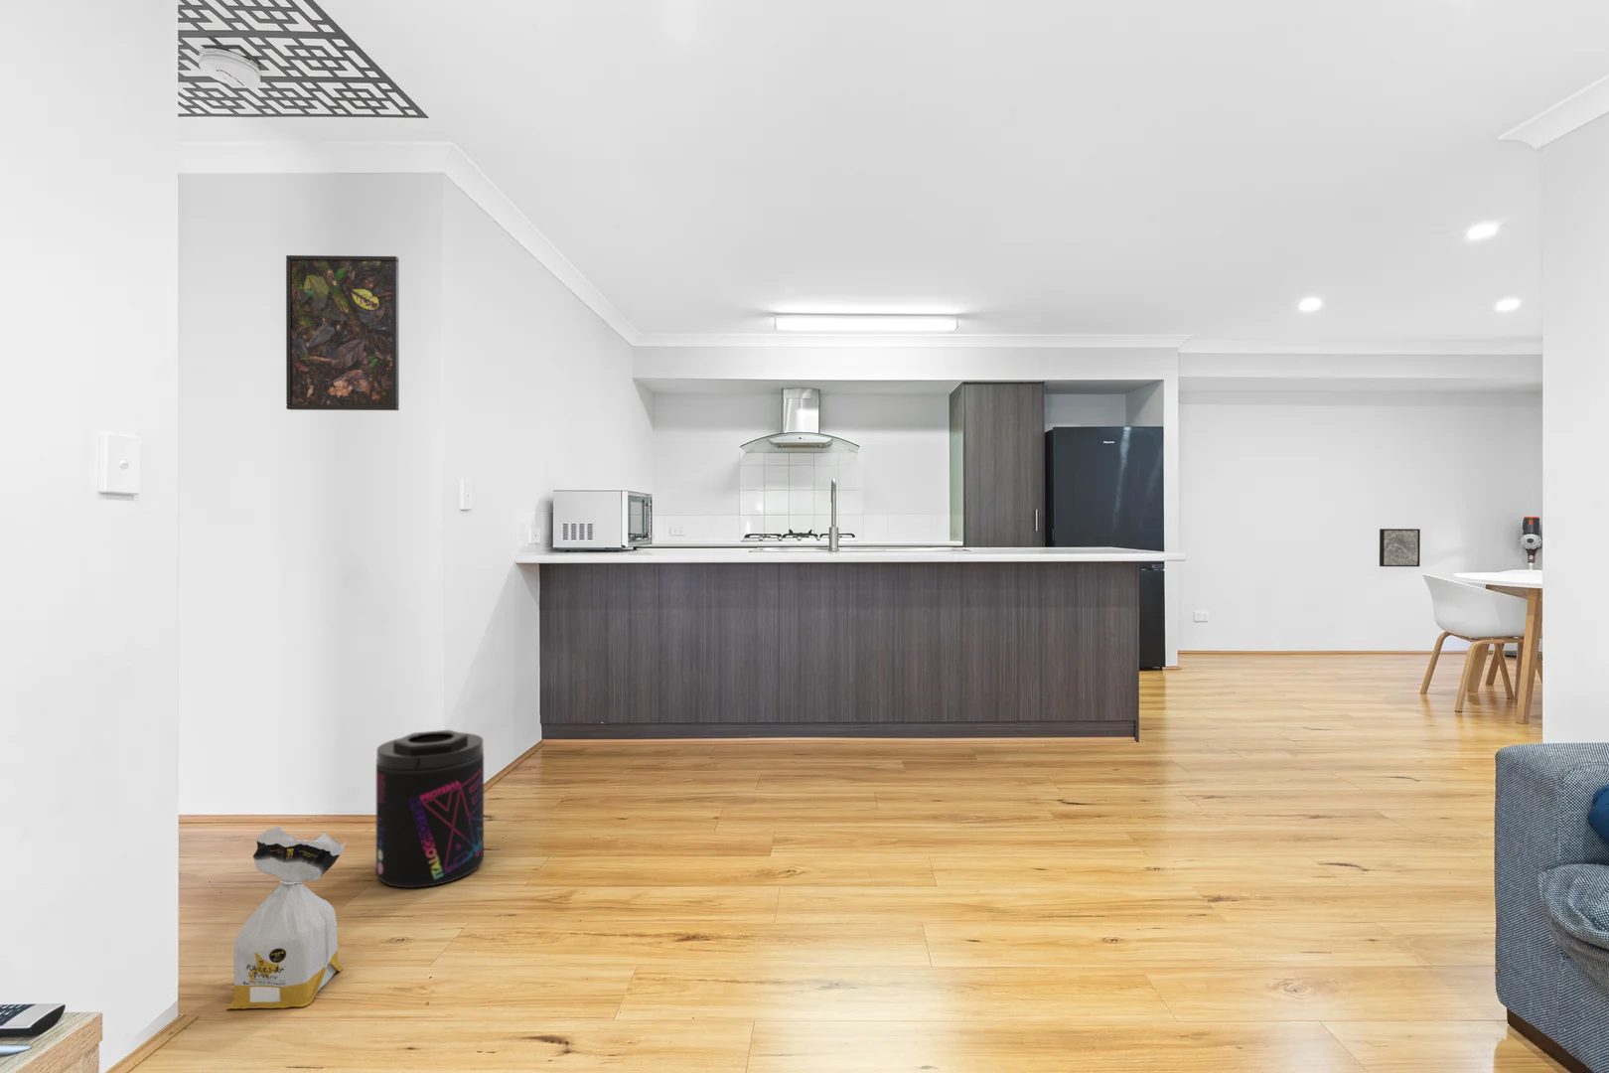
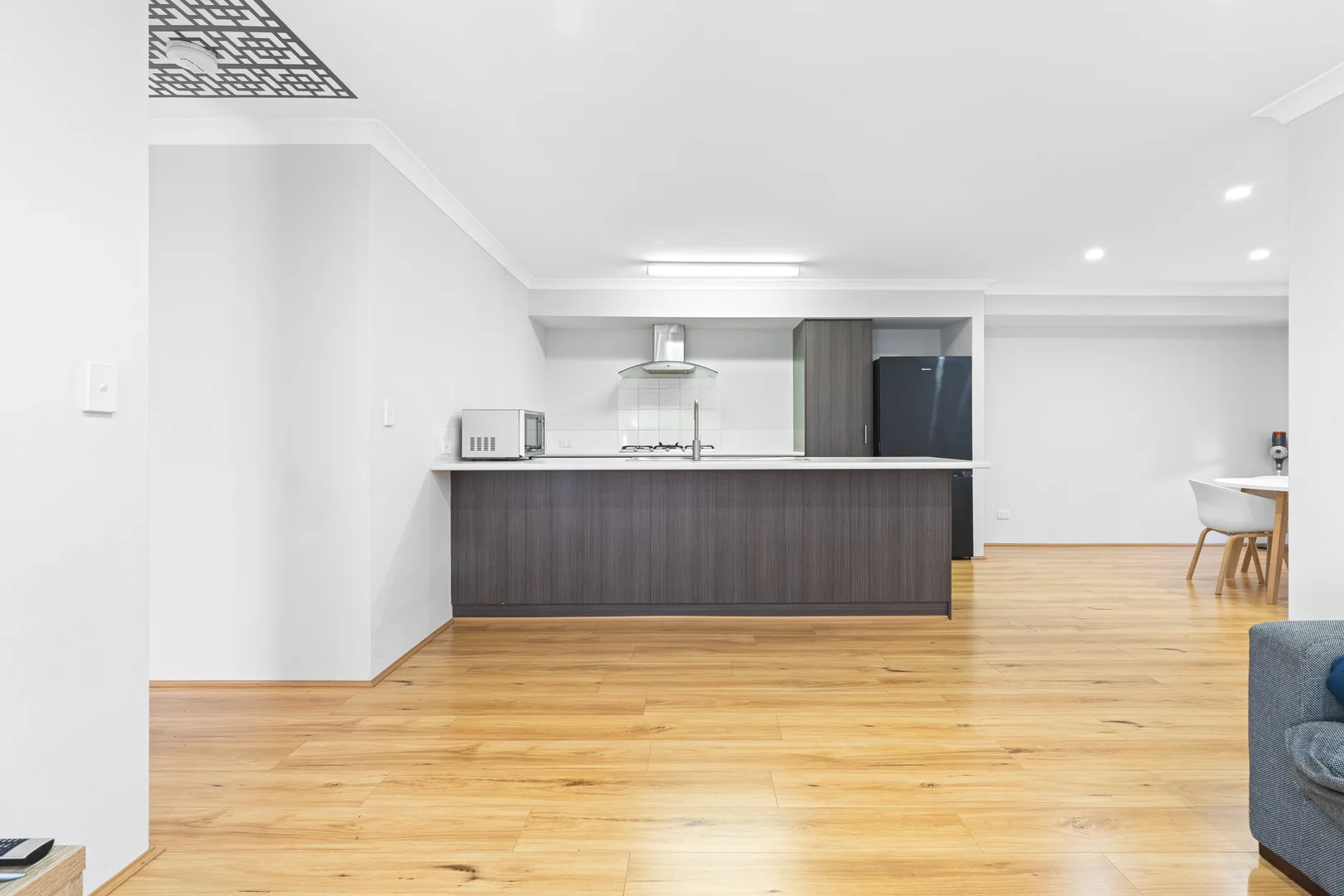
- supplement container (431, 802)
- wall art (1399, 547)
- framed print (342, 333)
- bag (287, 908)
